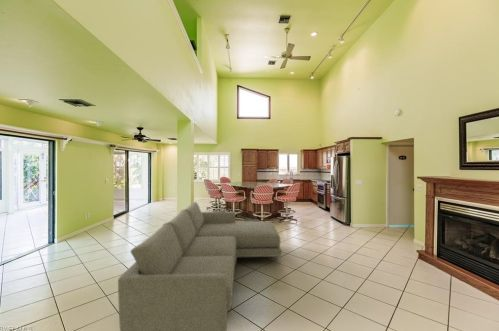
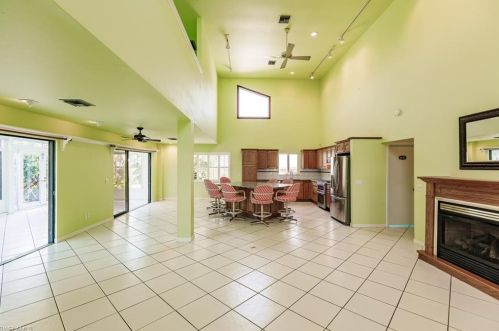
- sofa (227, 246)
